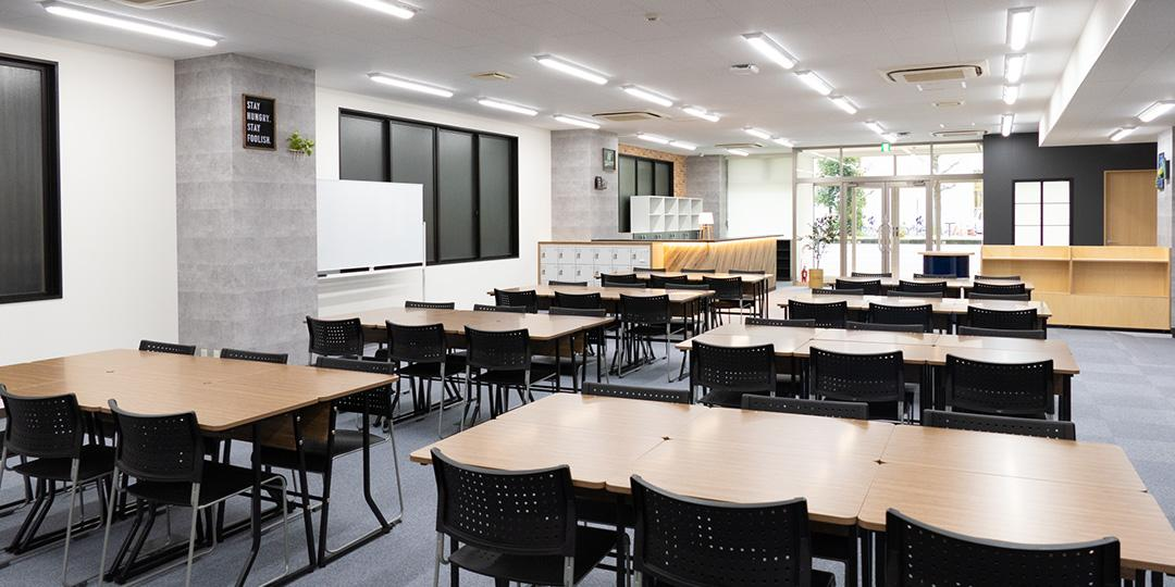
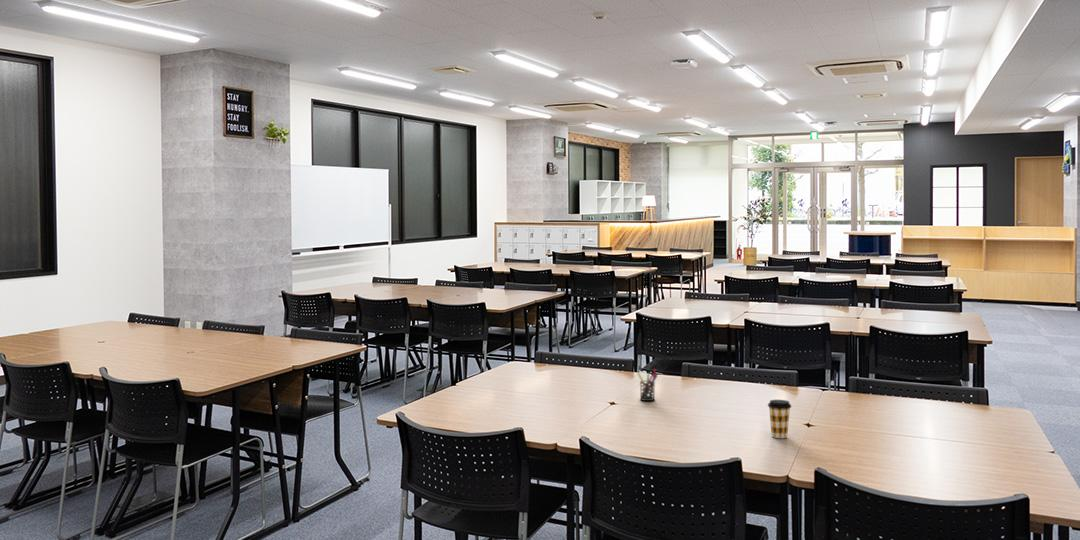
+ coffee cup (779, 418)
+ pen holder (648, 384)
